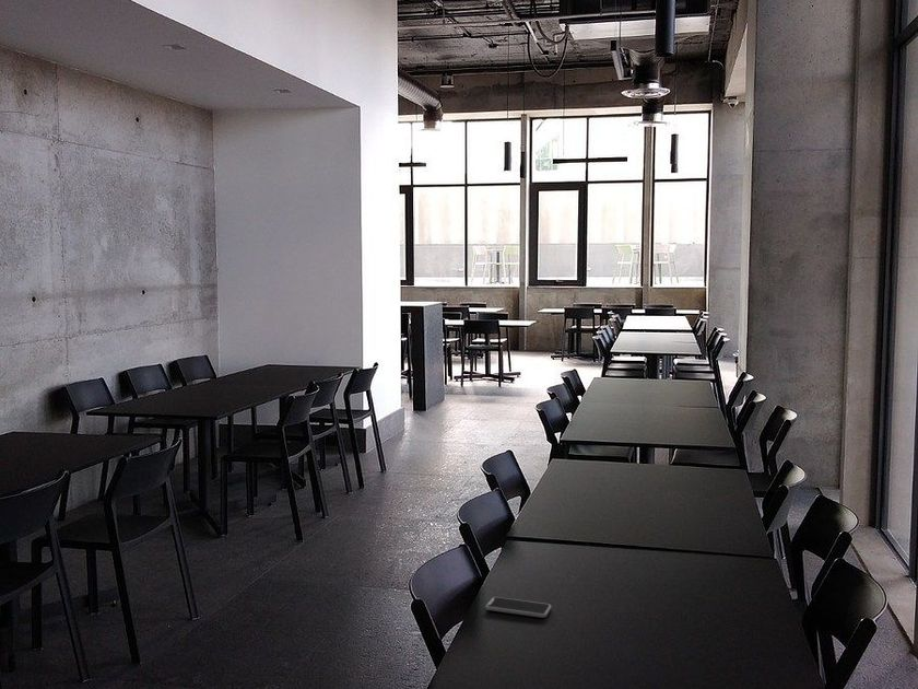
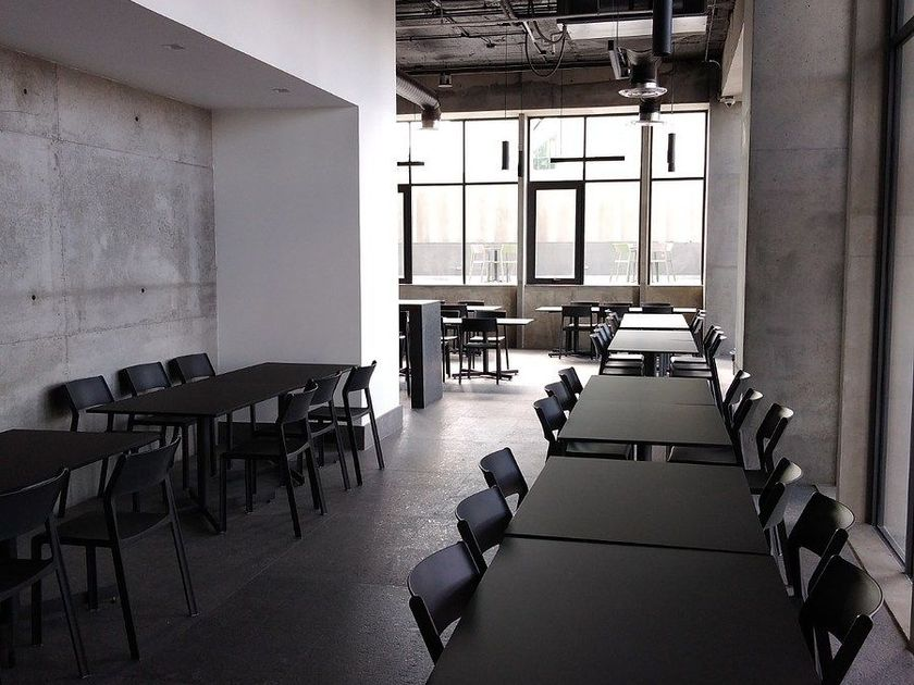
- smartphone (518, 607)
